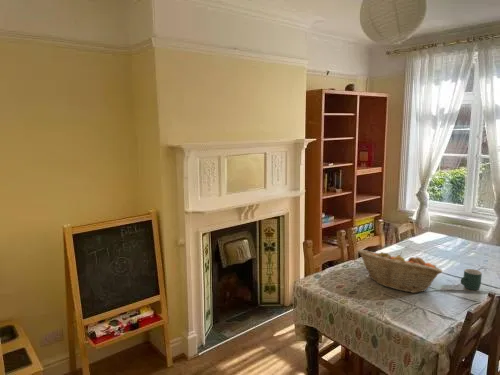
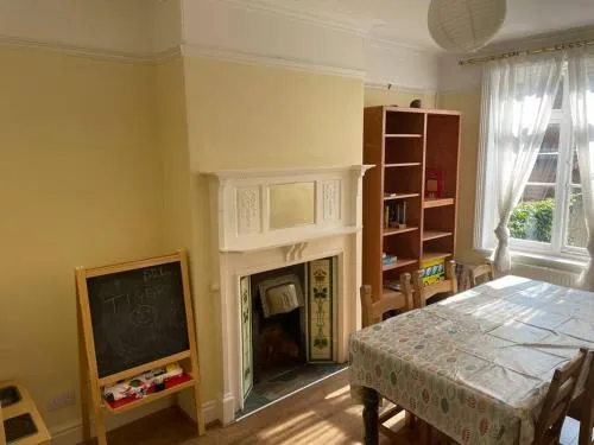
- mug (471, 280)
- fruit basket (397, 266)
